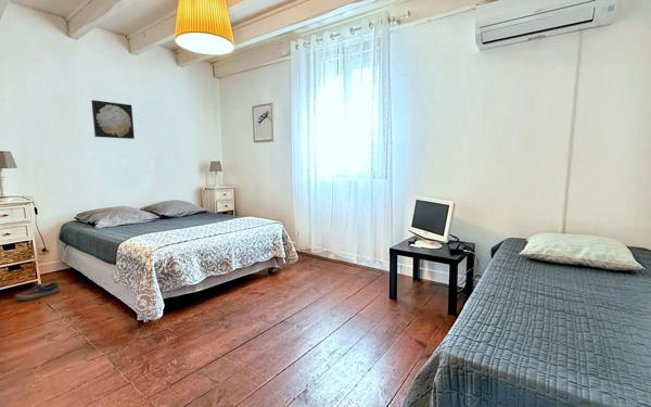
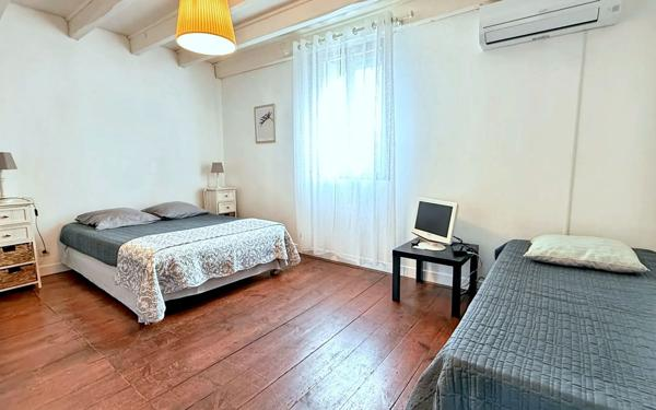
- wall art (113, 119)
- shoe (37, 291)
